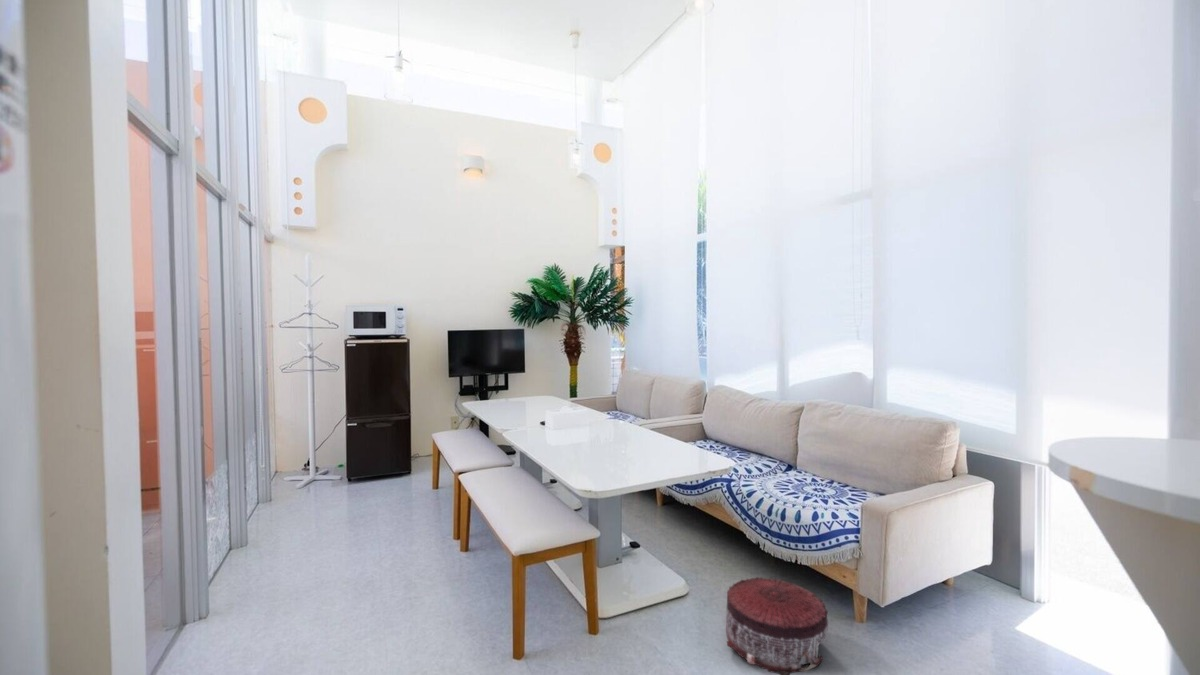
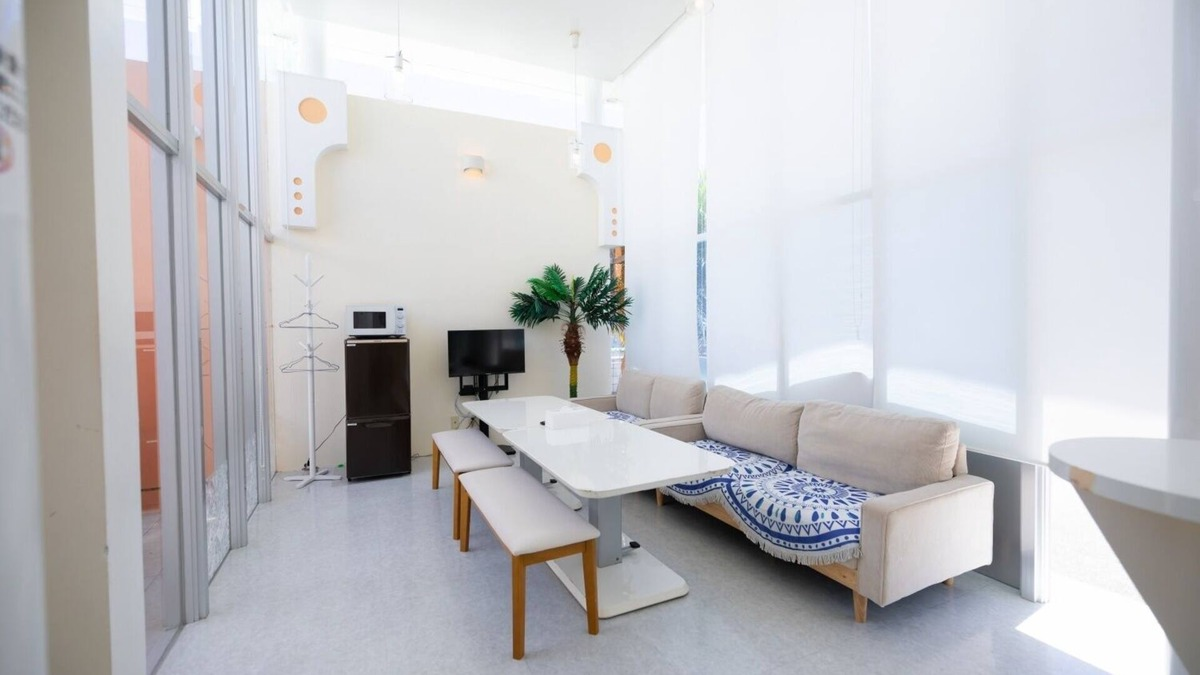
- pouf (775, 619)
